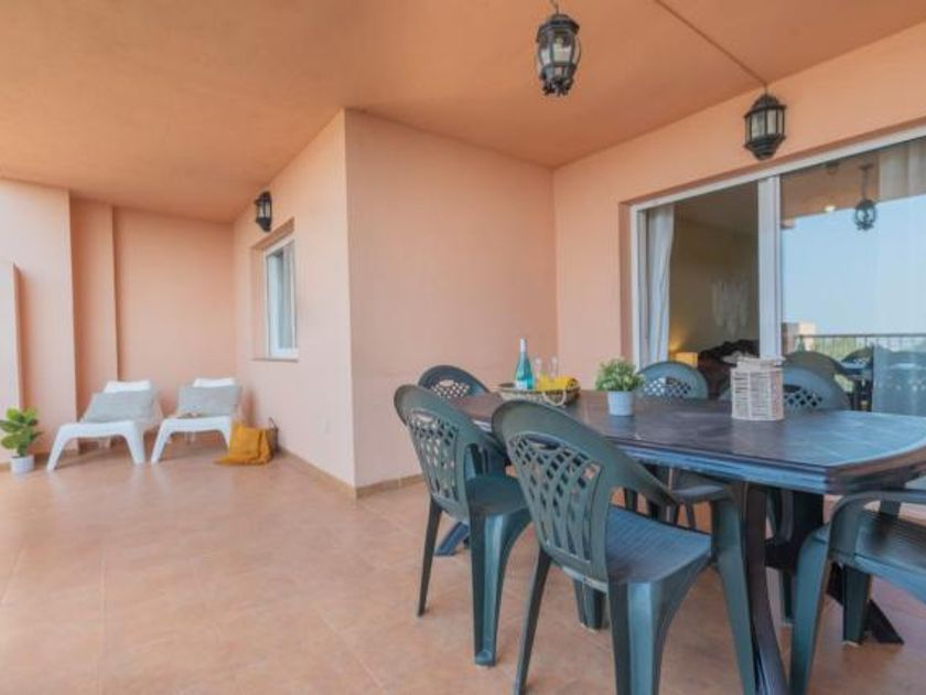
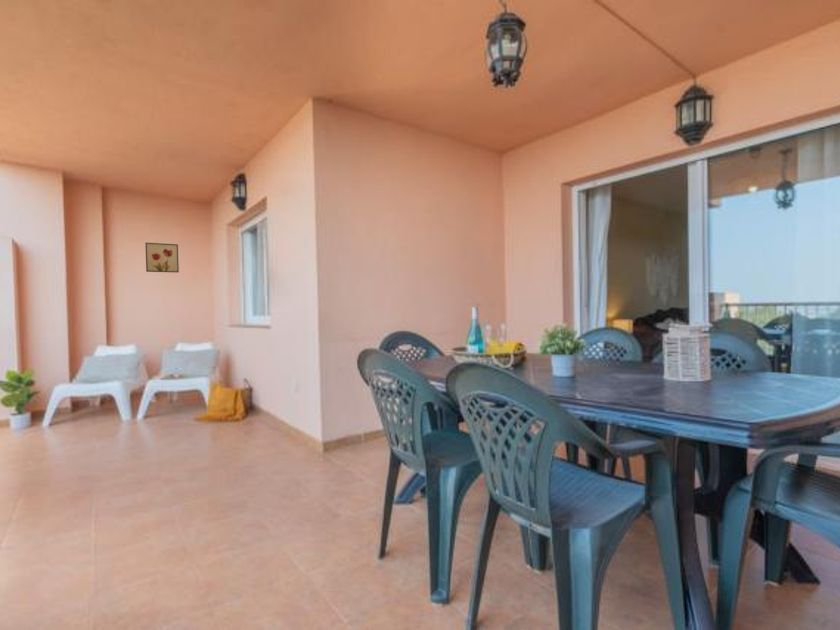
+ wall art (162, 257)
